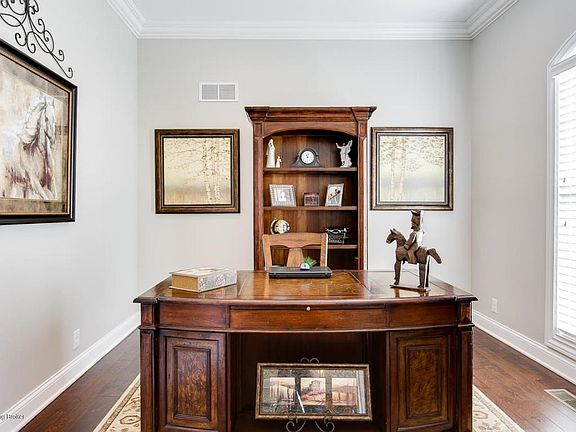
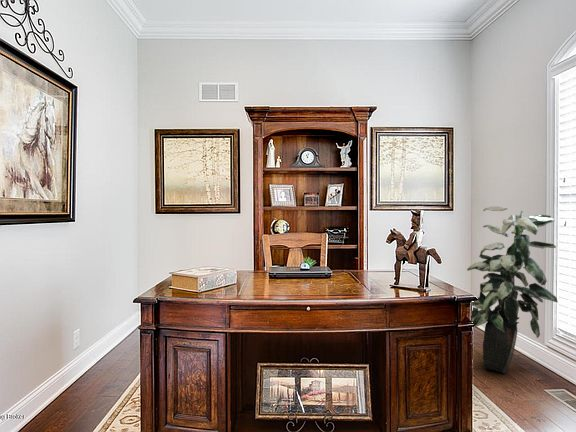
+ indoor plant (505, 287)
